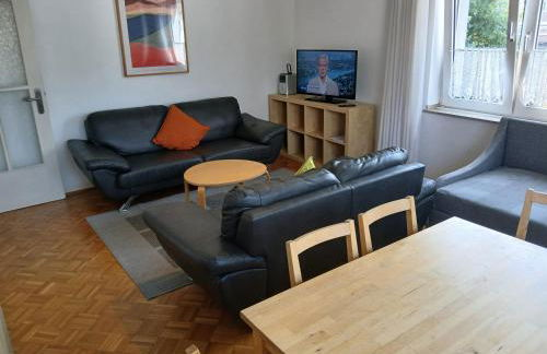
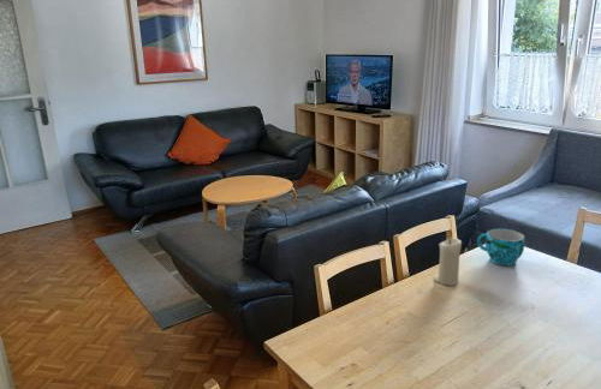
+ candle (447, 259)
+ cup (501, 247)
